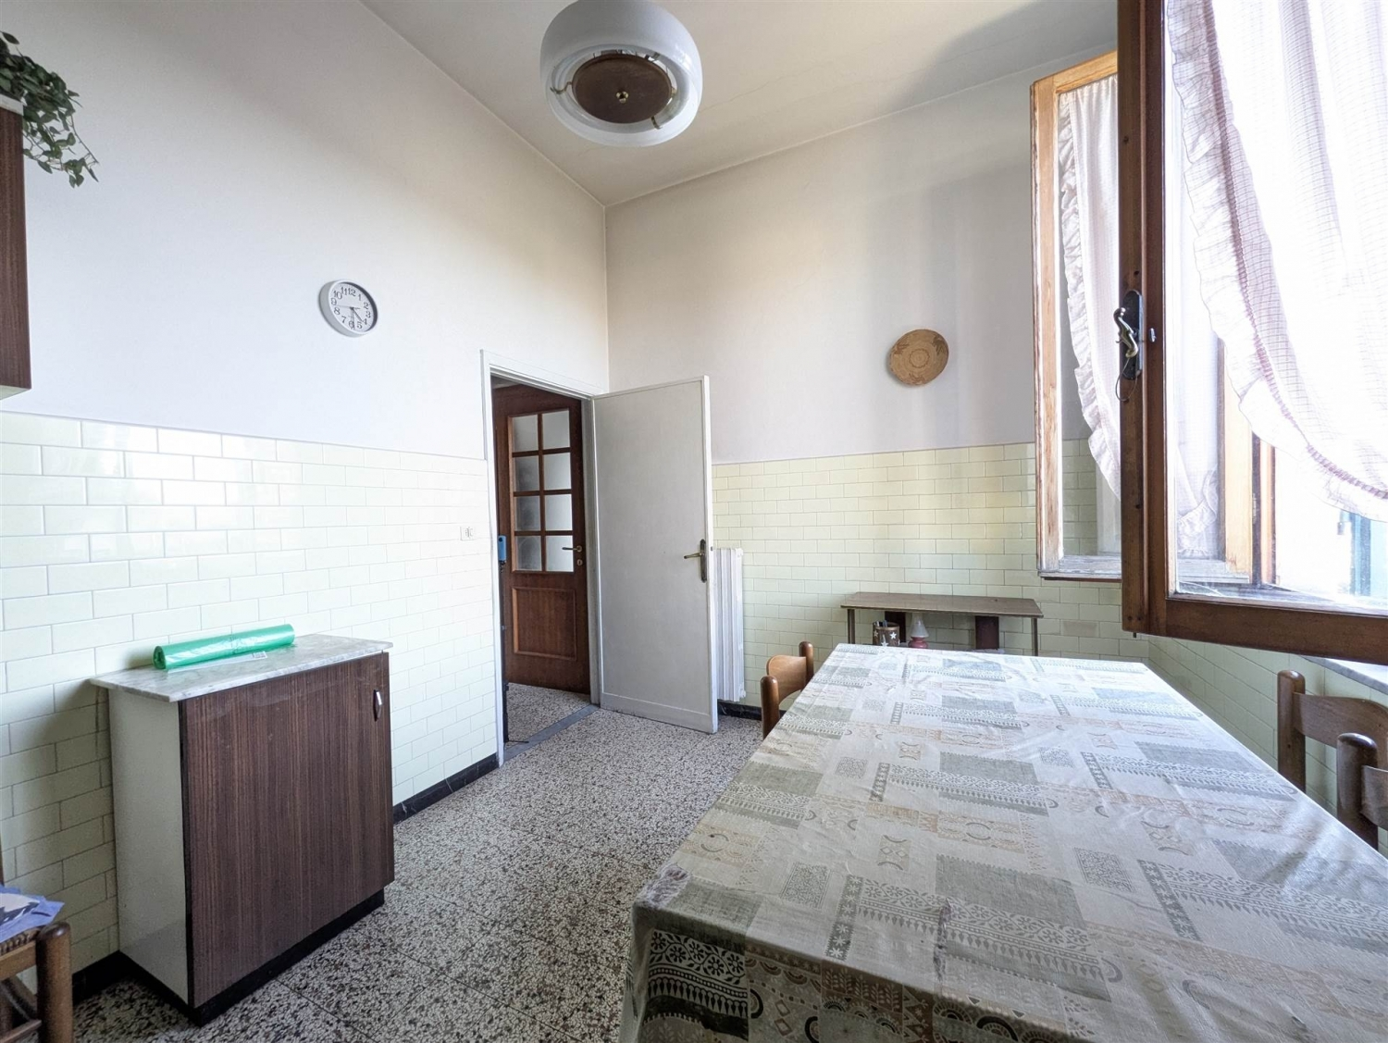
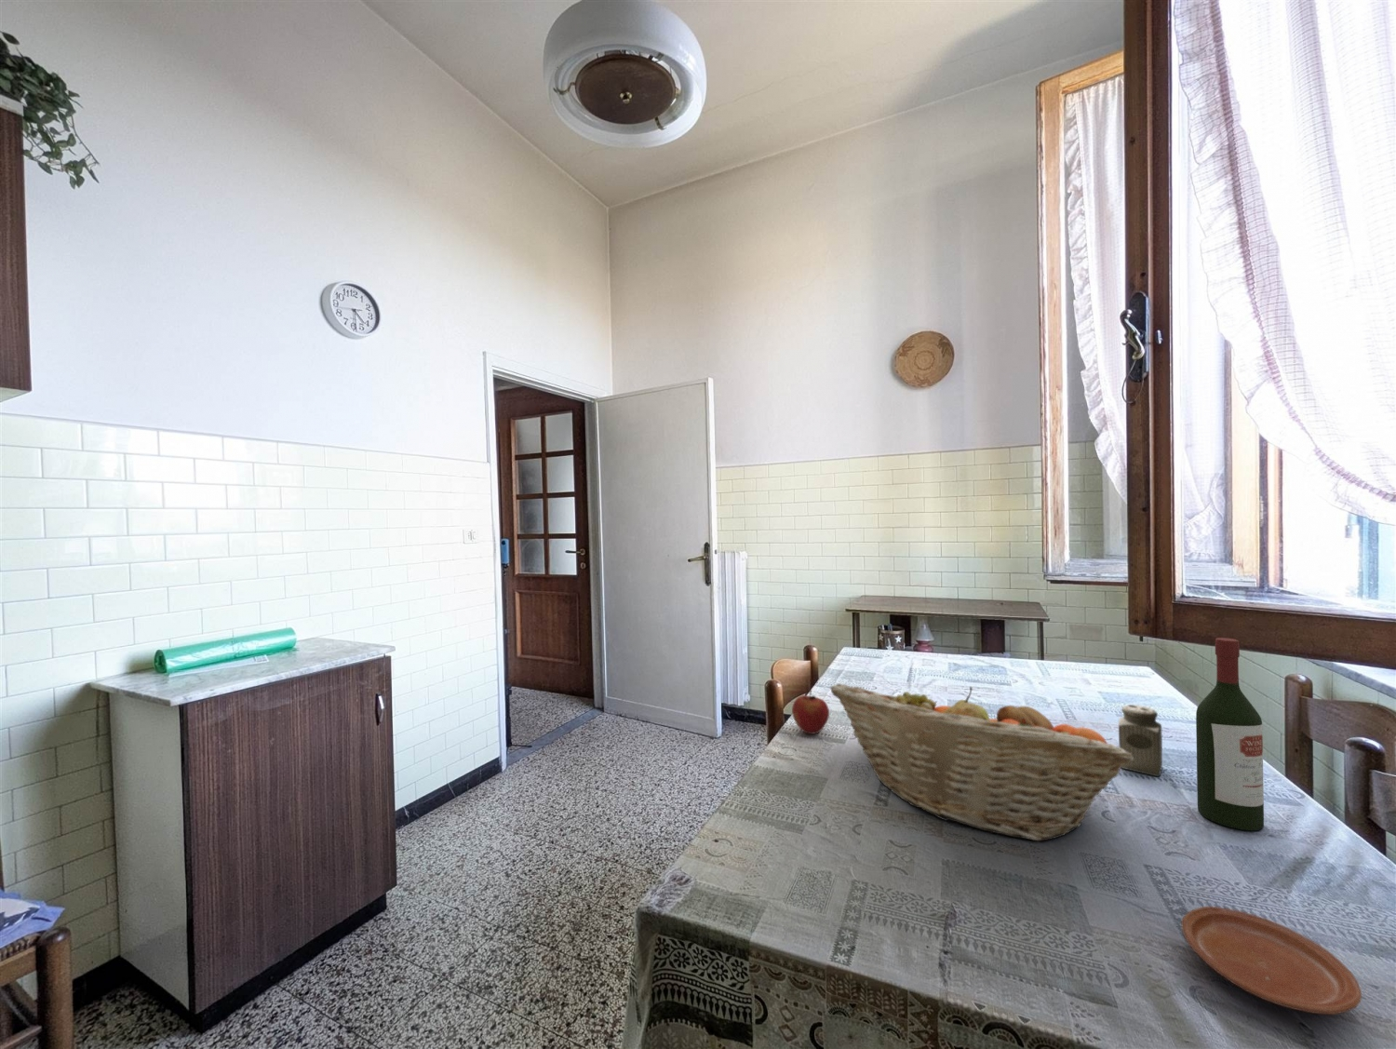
+ plate (1264, 964)
+ apple (810, 711)
+ salt shaker (1139, 736)
+ fruit basket (962, 737)
+ wine bottle (1227, 728)
